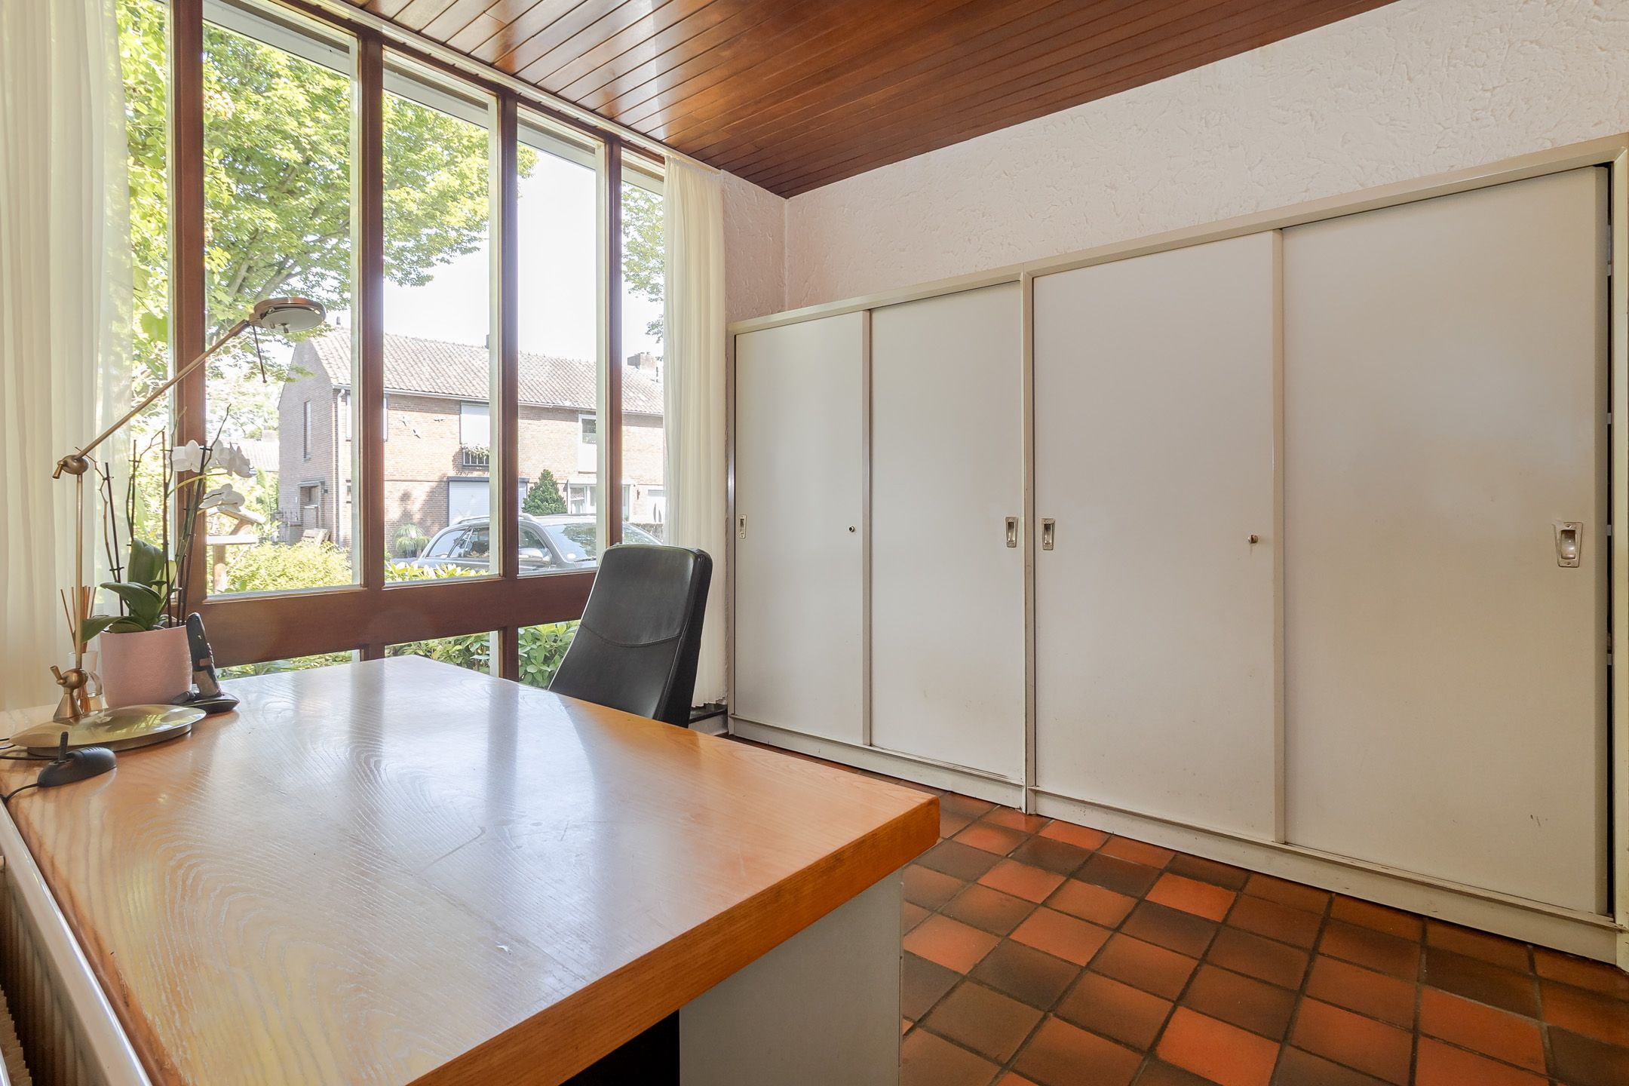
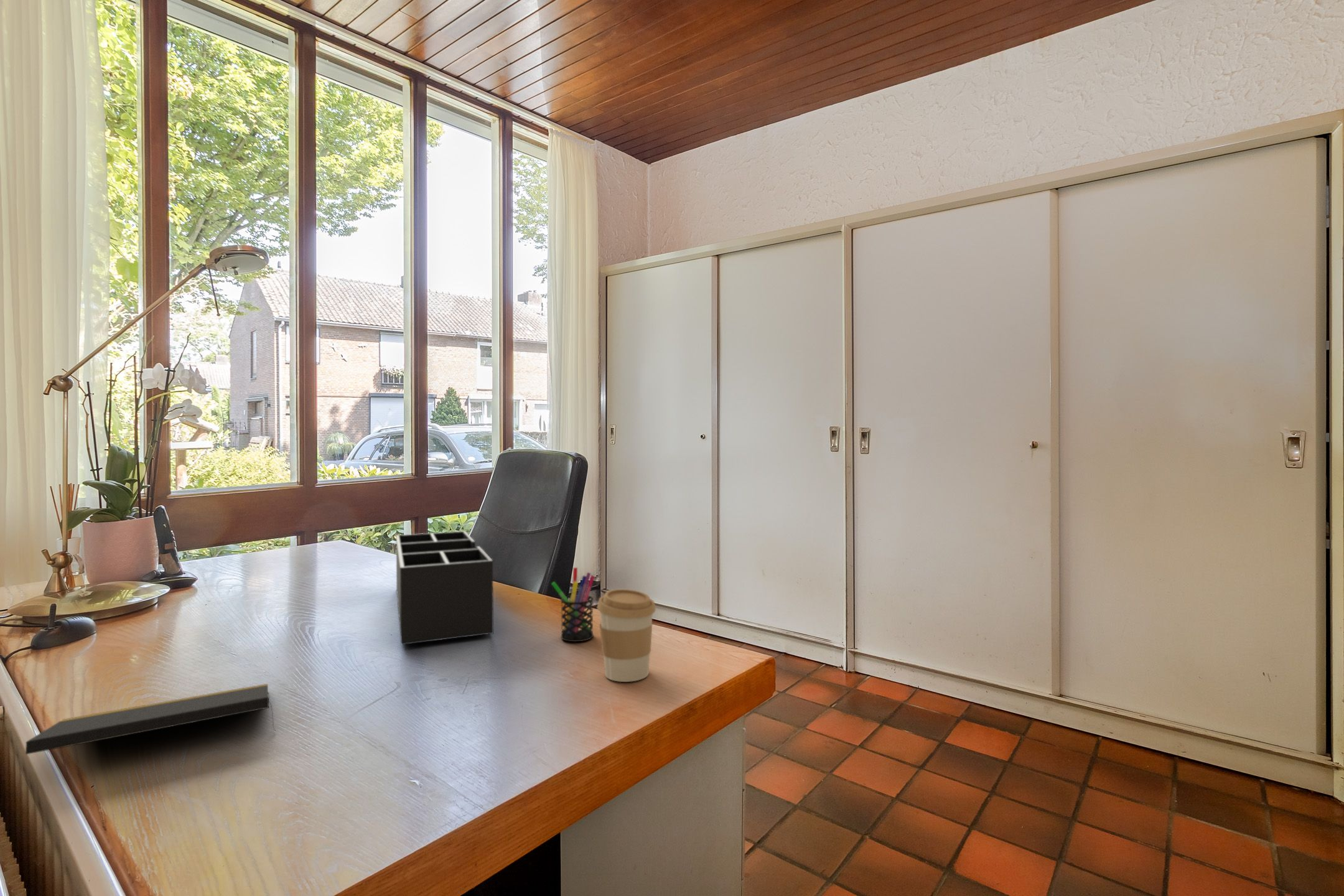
+ coffee cup (627, 633)
+ pen holder (573, 604)
+ notepad (165, 714)
+ desk organizer (439, 578)
